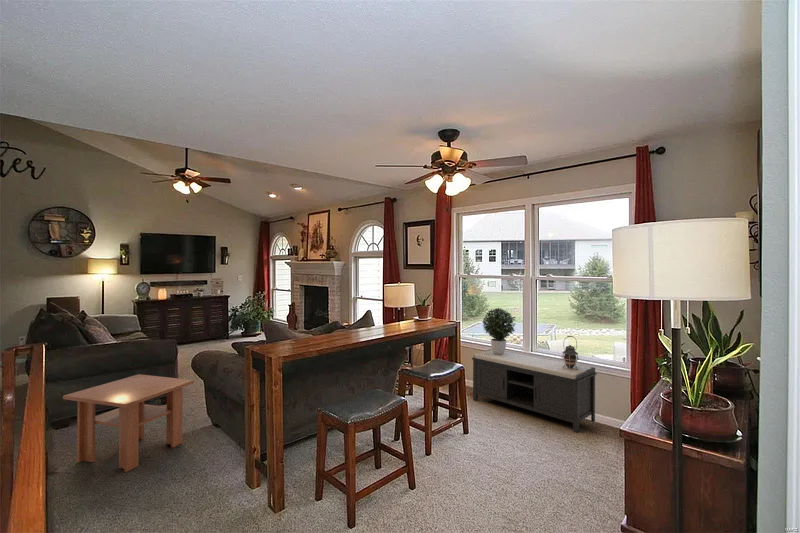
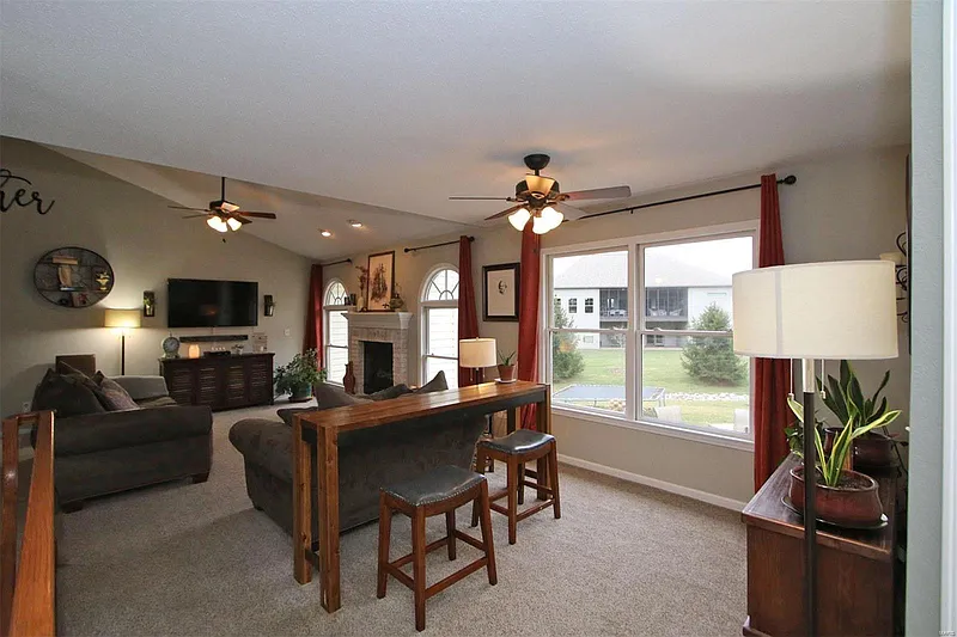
- lantern (570, 351)
- bench (529, 384)
- coffee table (132, 419)
- potted plant (498, 330)
